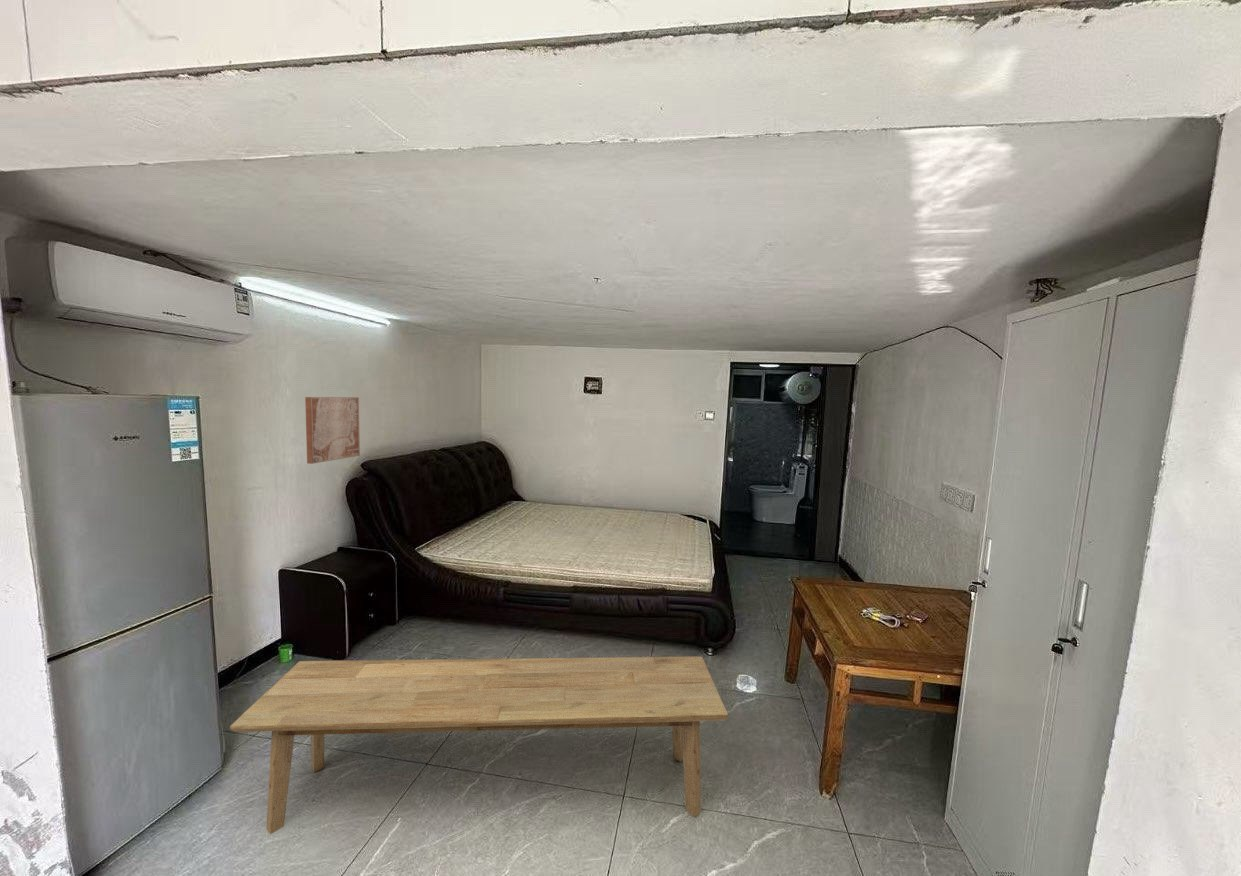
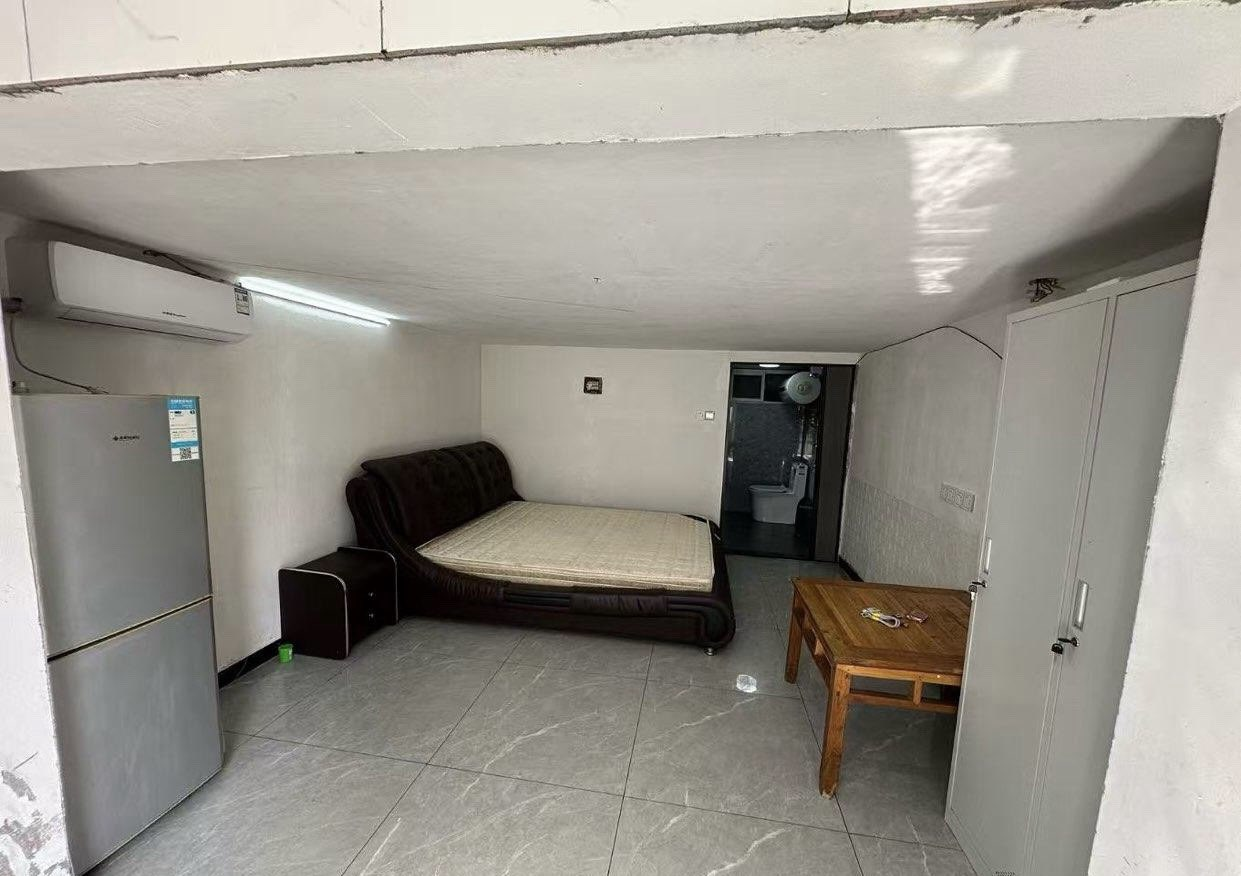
- wall art (334, 428)
- bench (499, 729)
